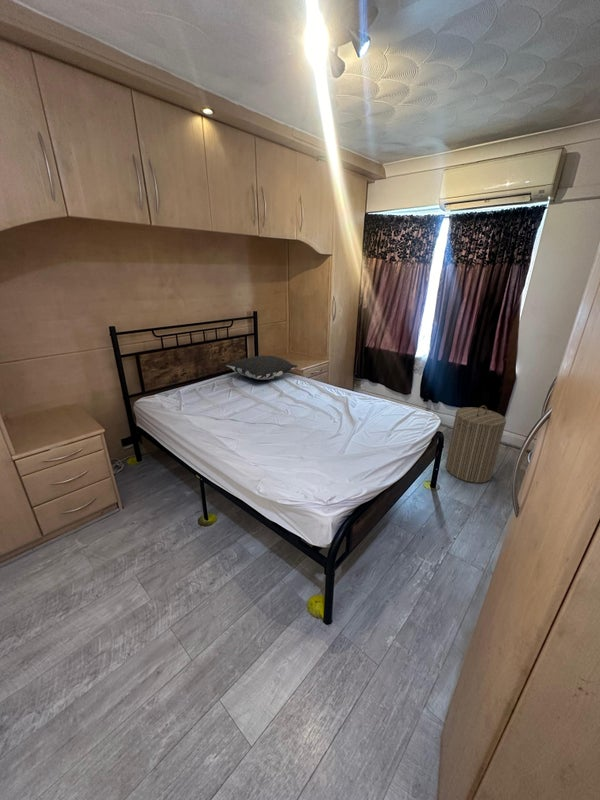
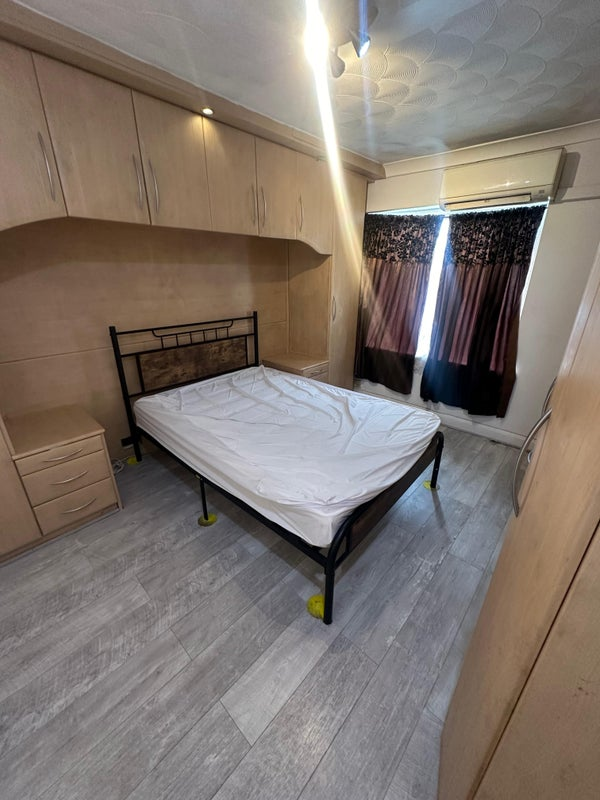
- pillow (261, 366)
- laundry hamper (474, 439)
